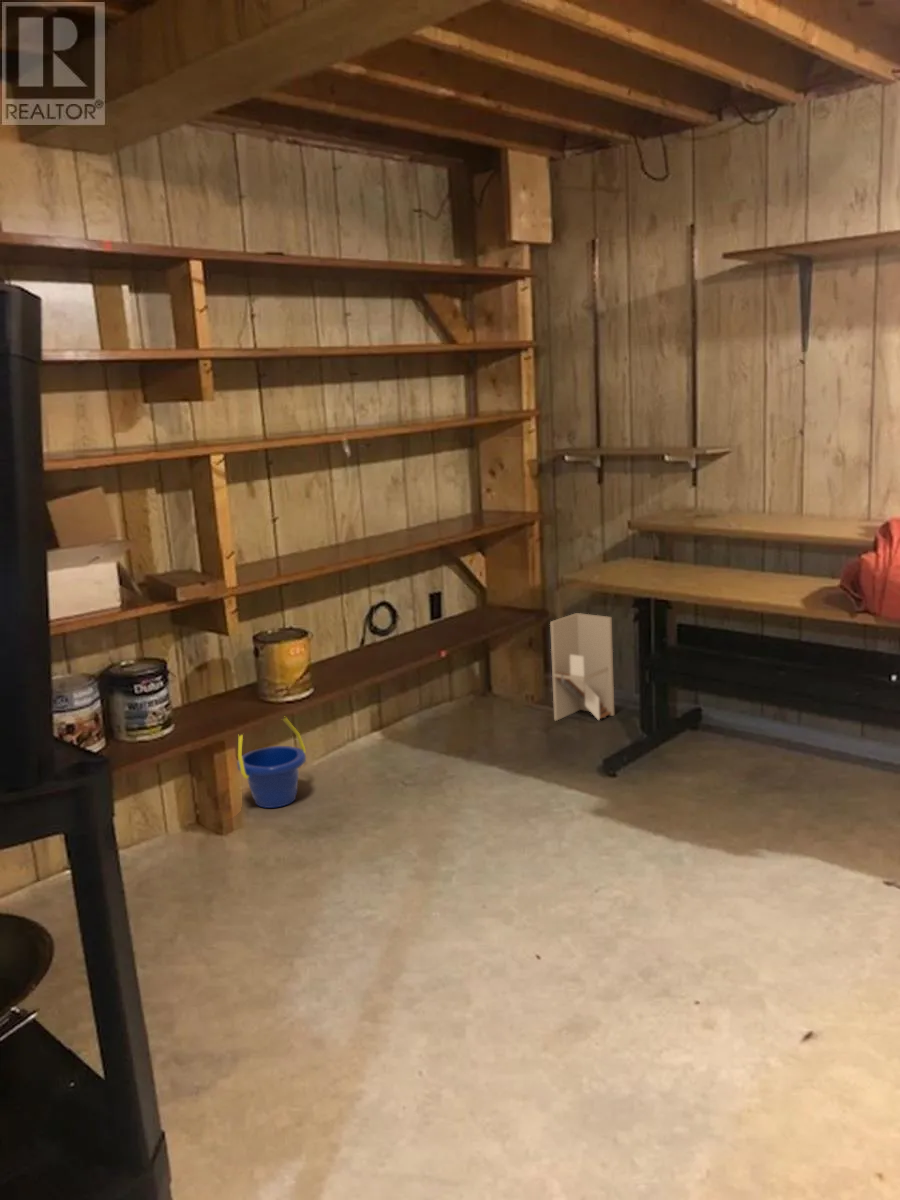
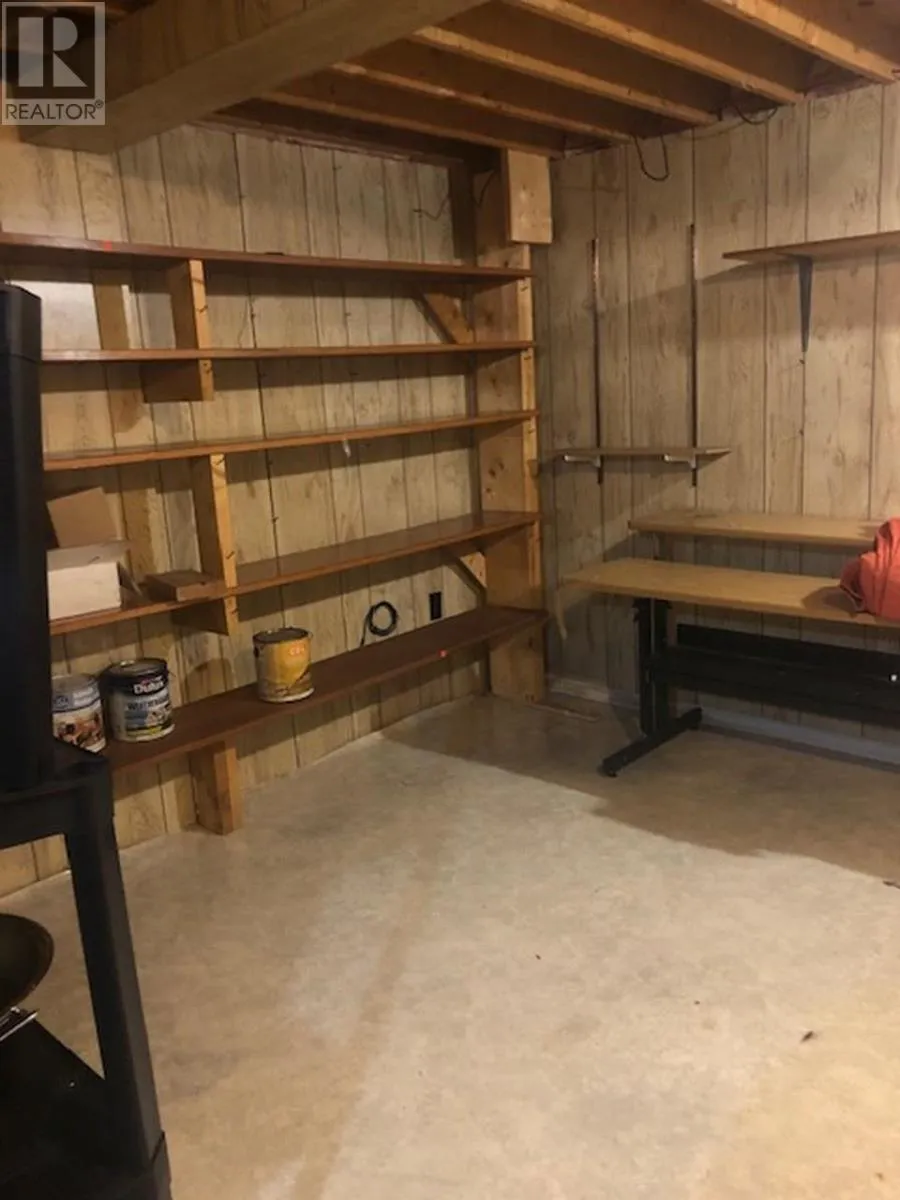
- cardboard box (582, 669)
- bucket (271, 757)
